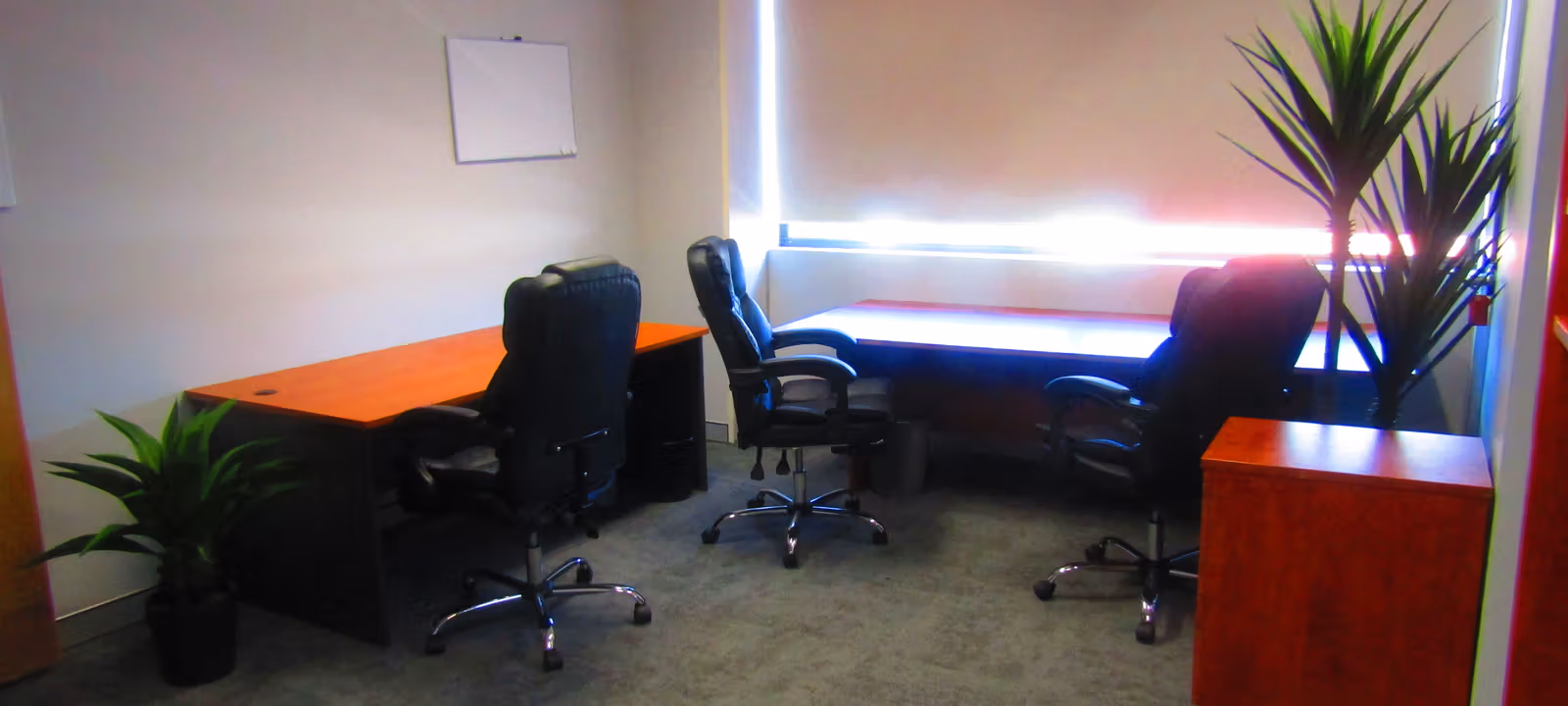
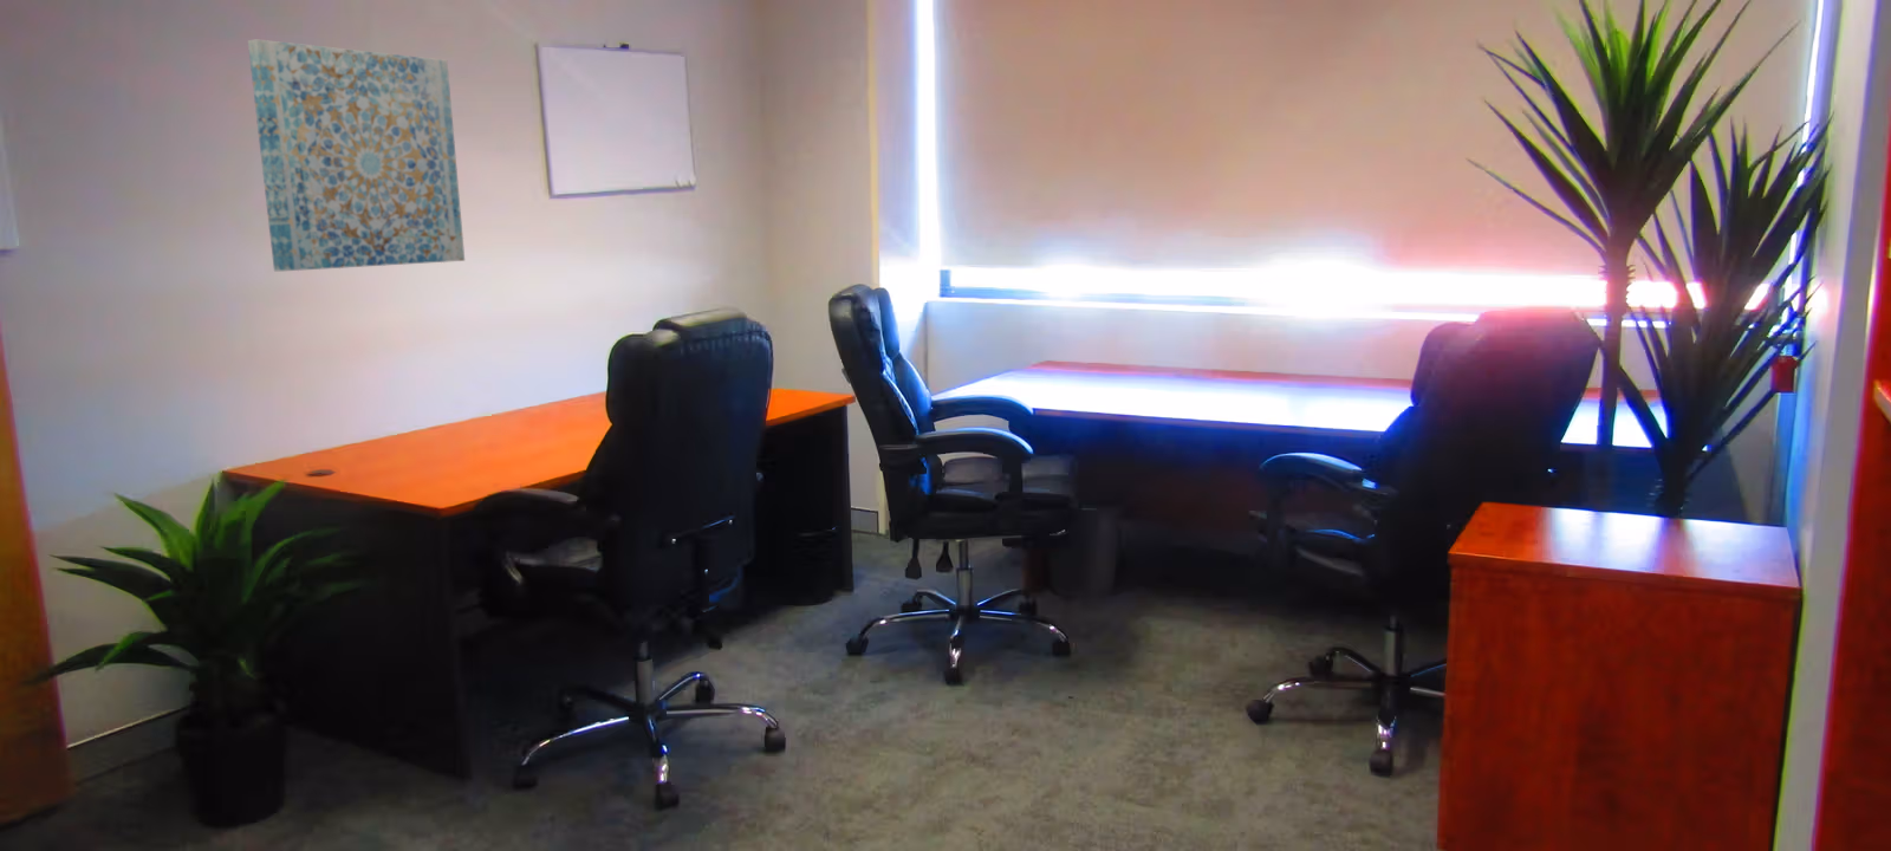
+ wall art (365, 159)
